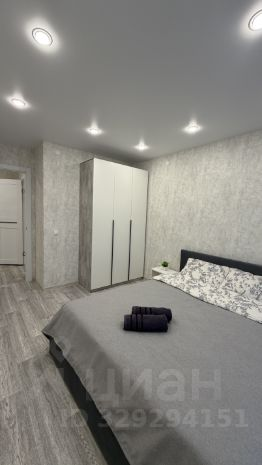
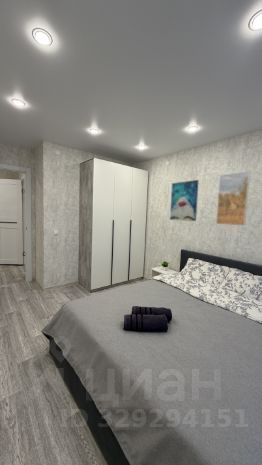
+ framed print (232, 199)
+ wall art (183, 201)
